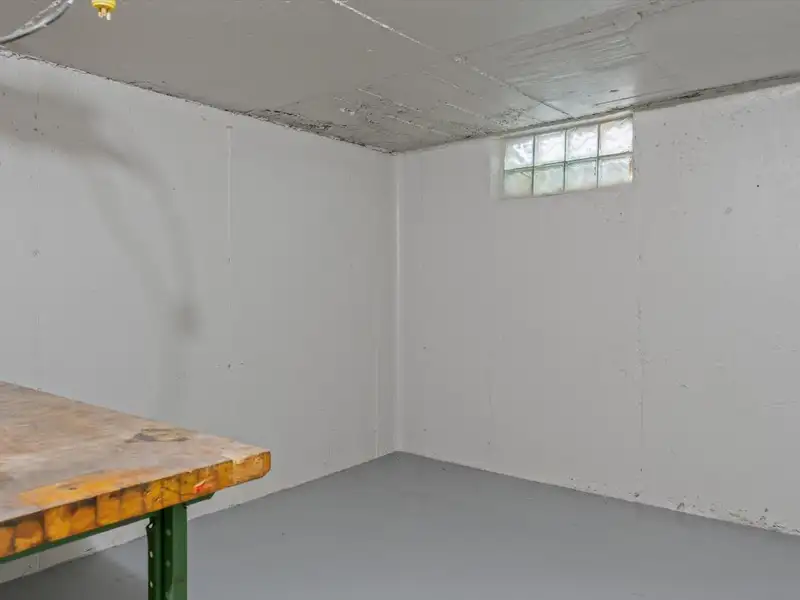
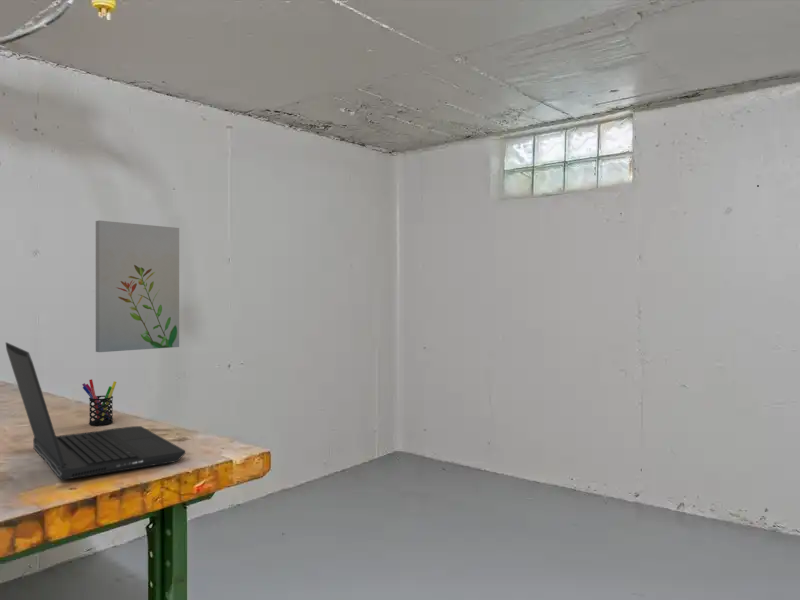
+ pen holder (101, 401)
+ laptop computer (95, 431)
+ wall art (139, 287)
